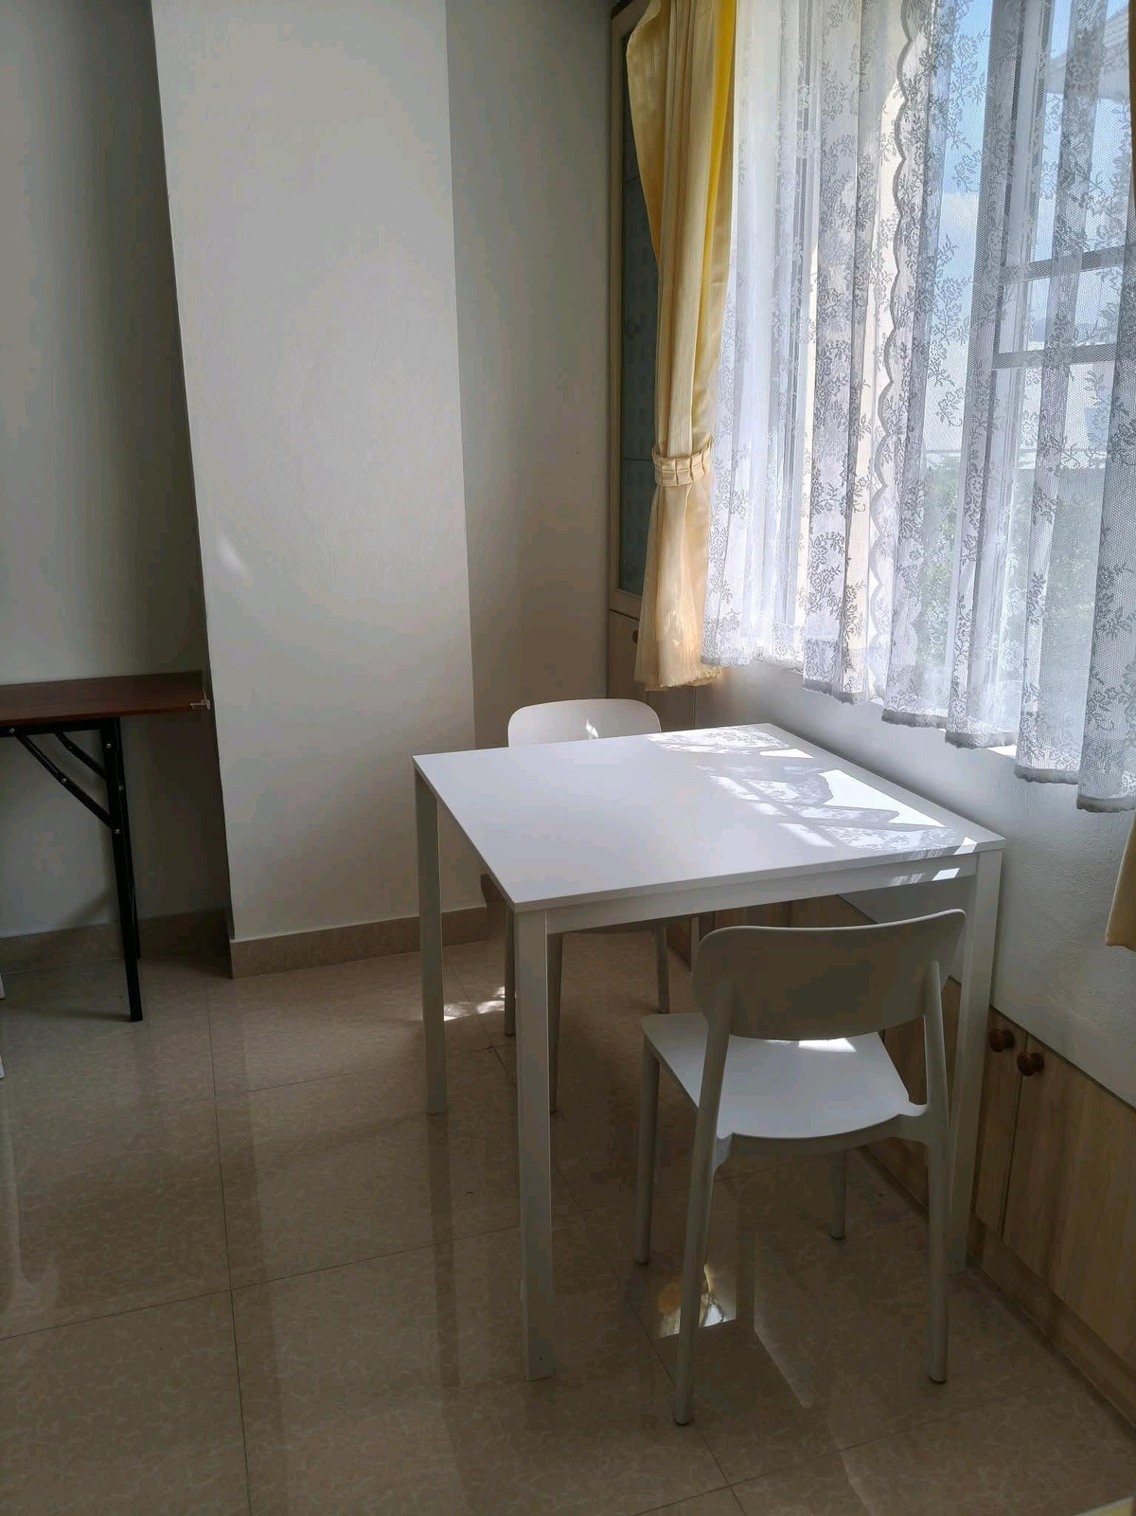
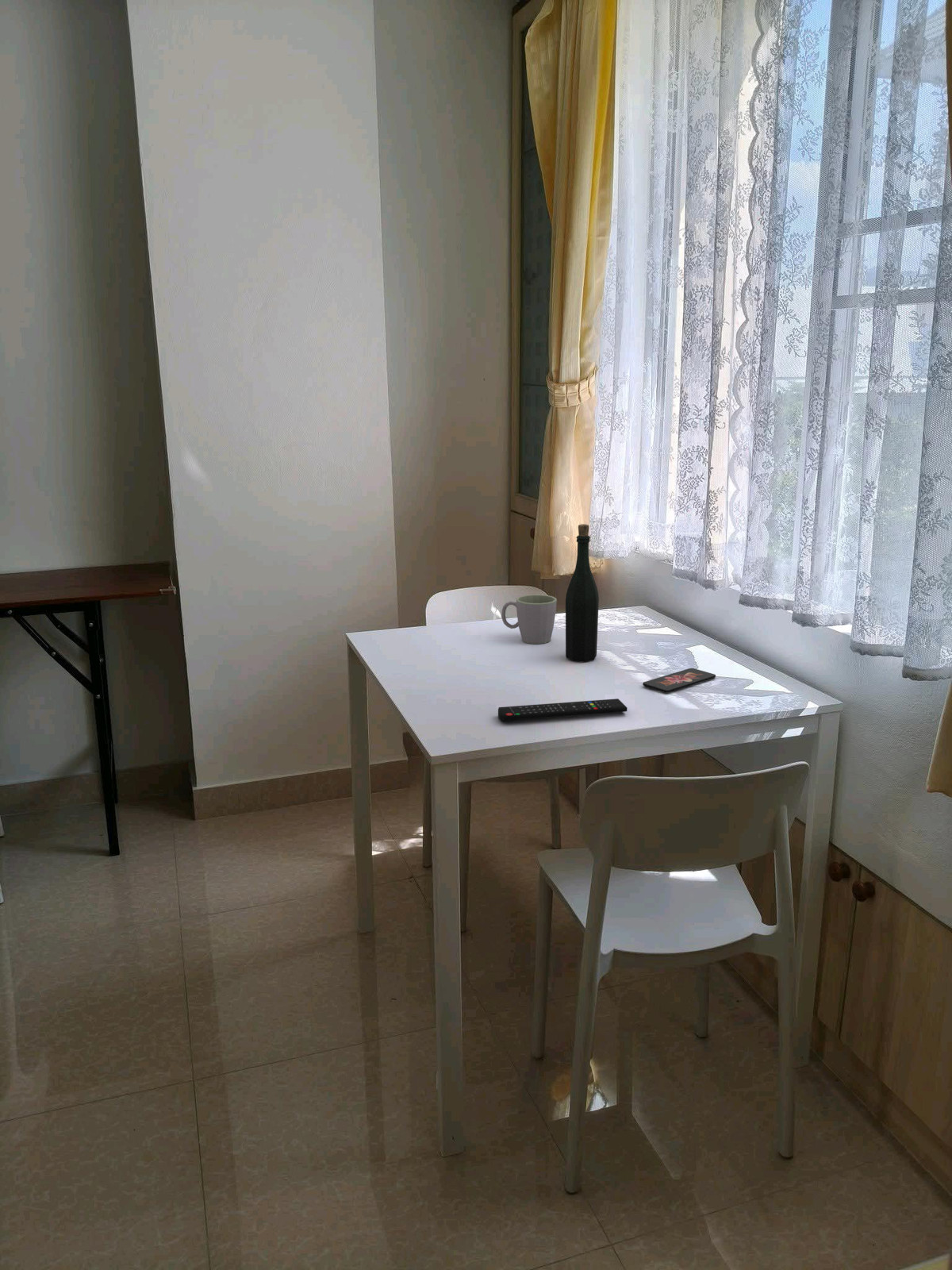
+ remote control (561, 710)
+ bottle (582, 592)
+ smartphone (679, 679)
+ mug (528, 619)
